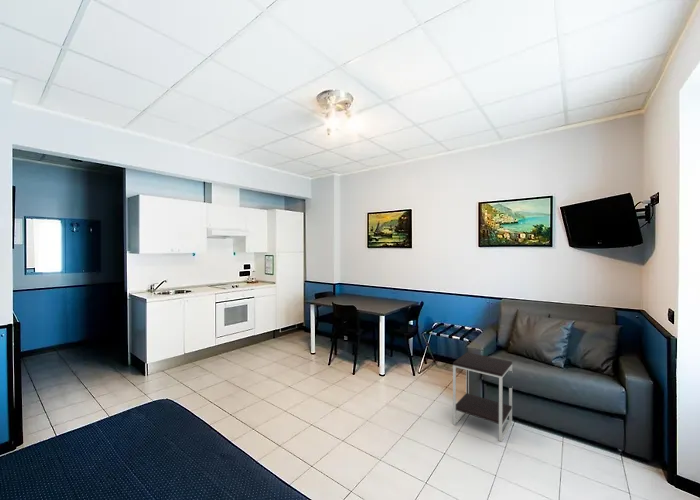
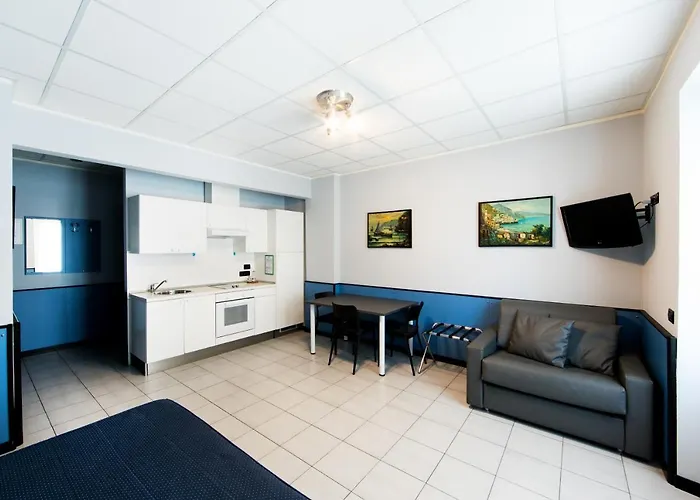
- side table (480, 397)
